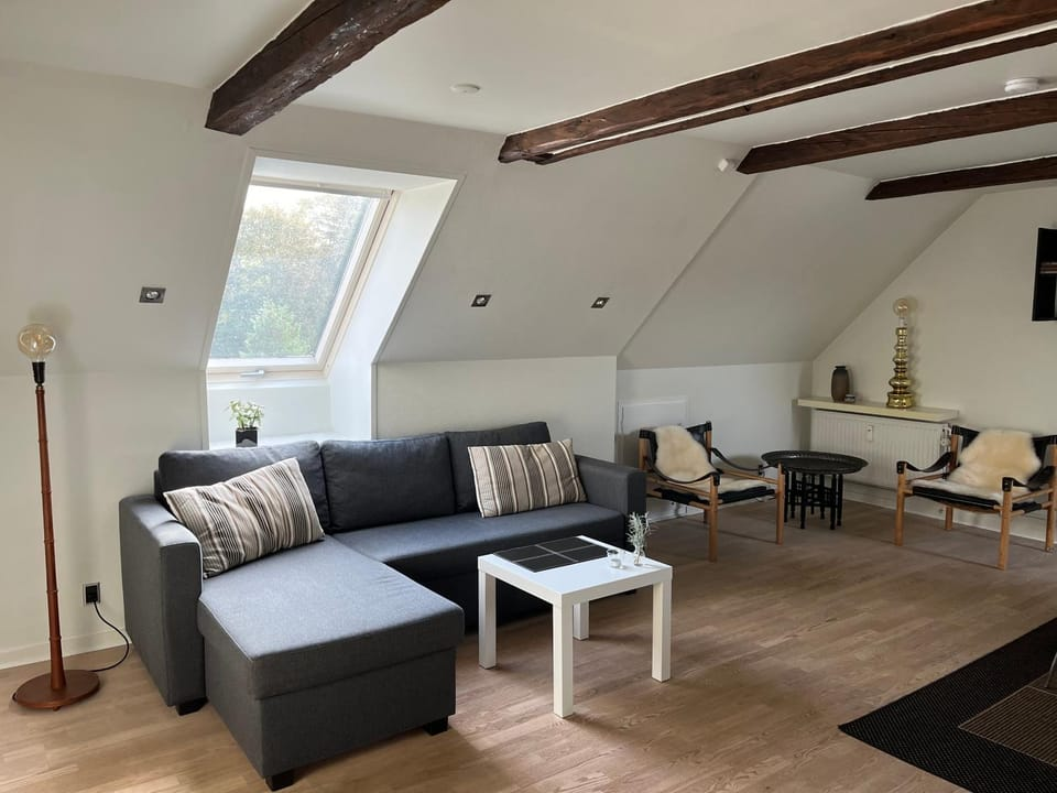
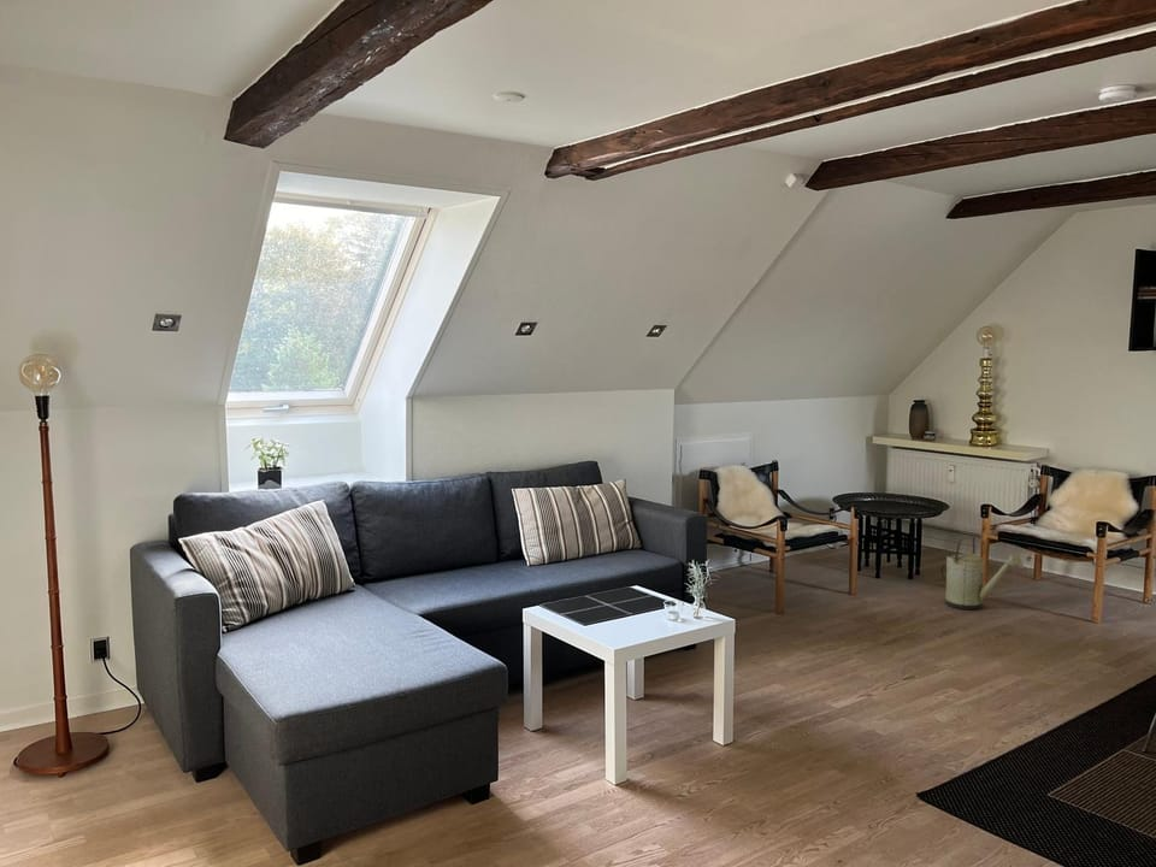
+ watering can (979, 574)
